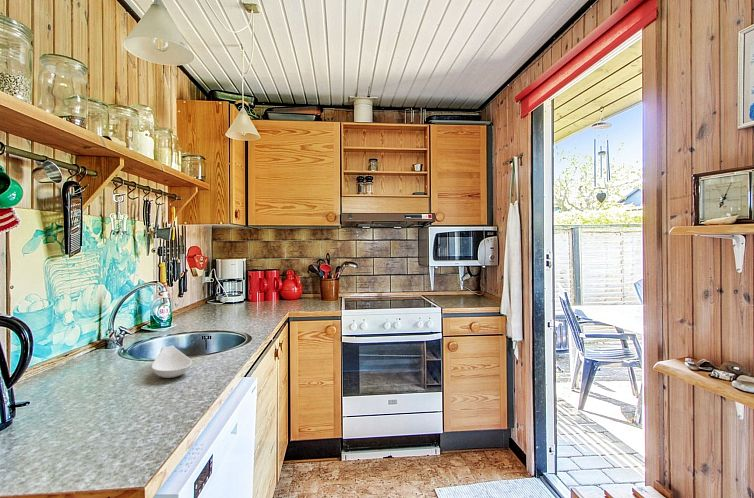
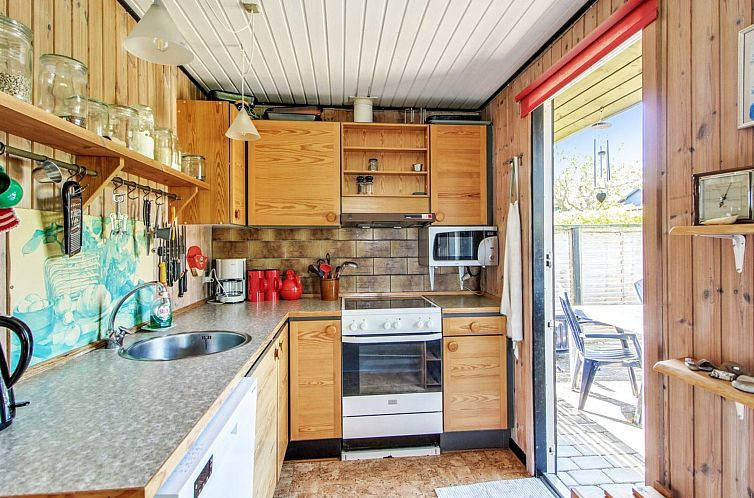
- spoon rest (169, 360)
